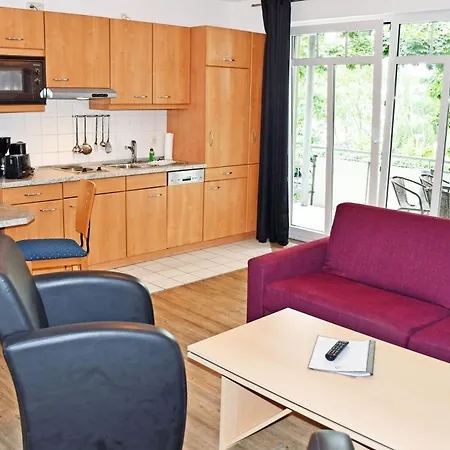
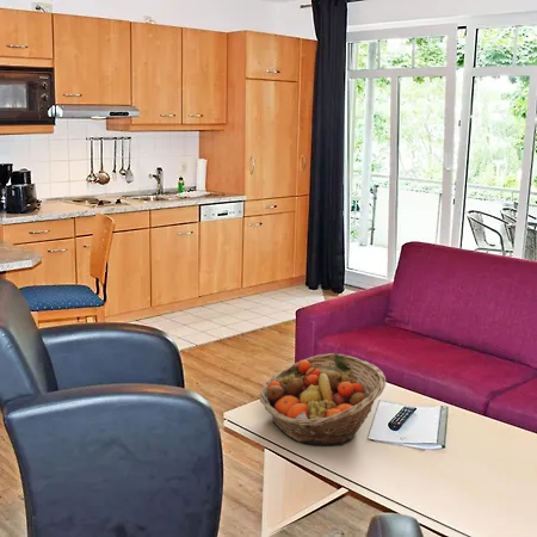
+ fruit basket (321, 396)
